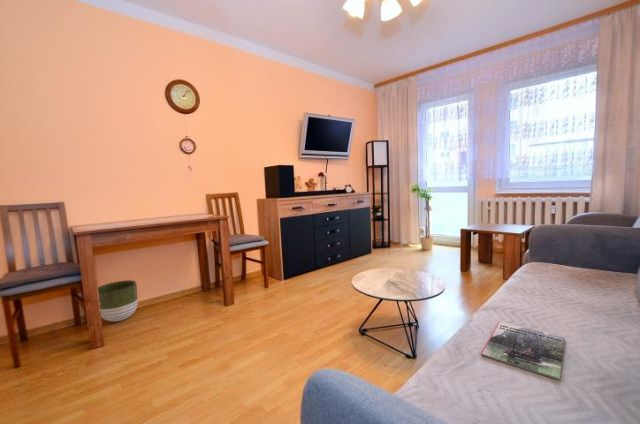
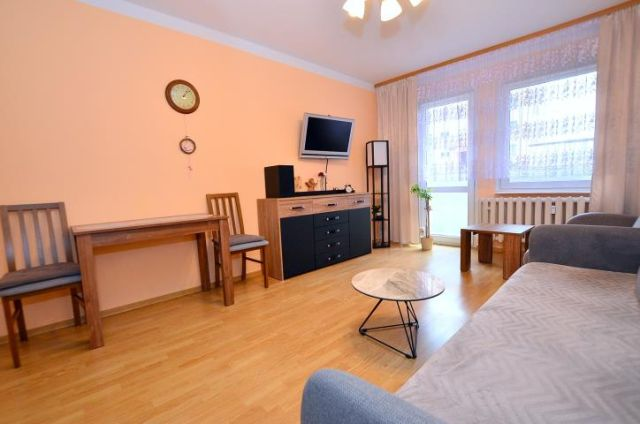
- magazine (524, 345)
- planter (118, 302)
